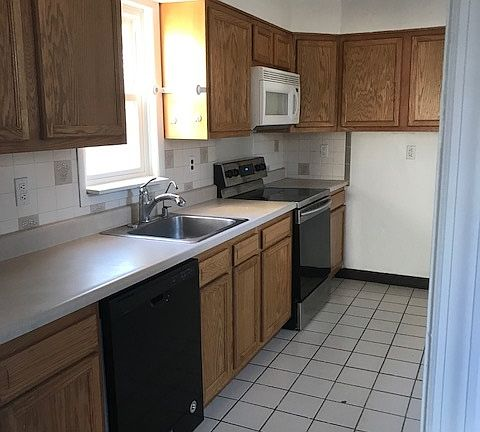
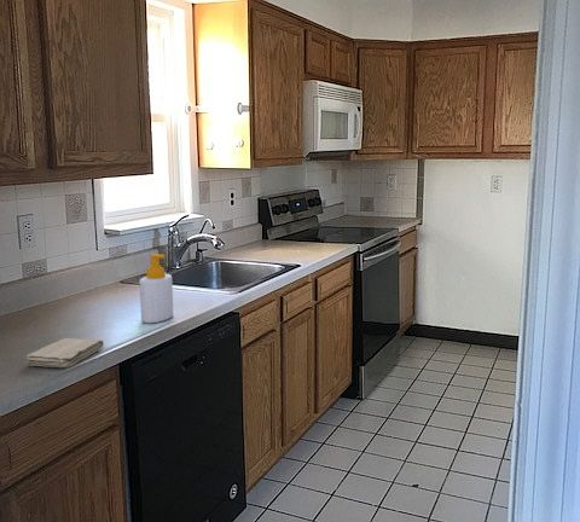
+ washcloth (65, 350)
+ soap bottle (156, 286)
